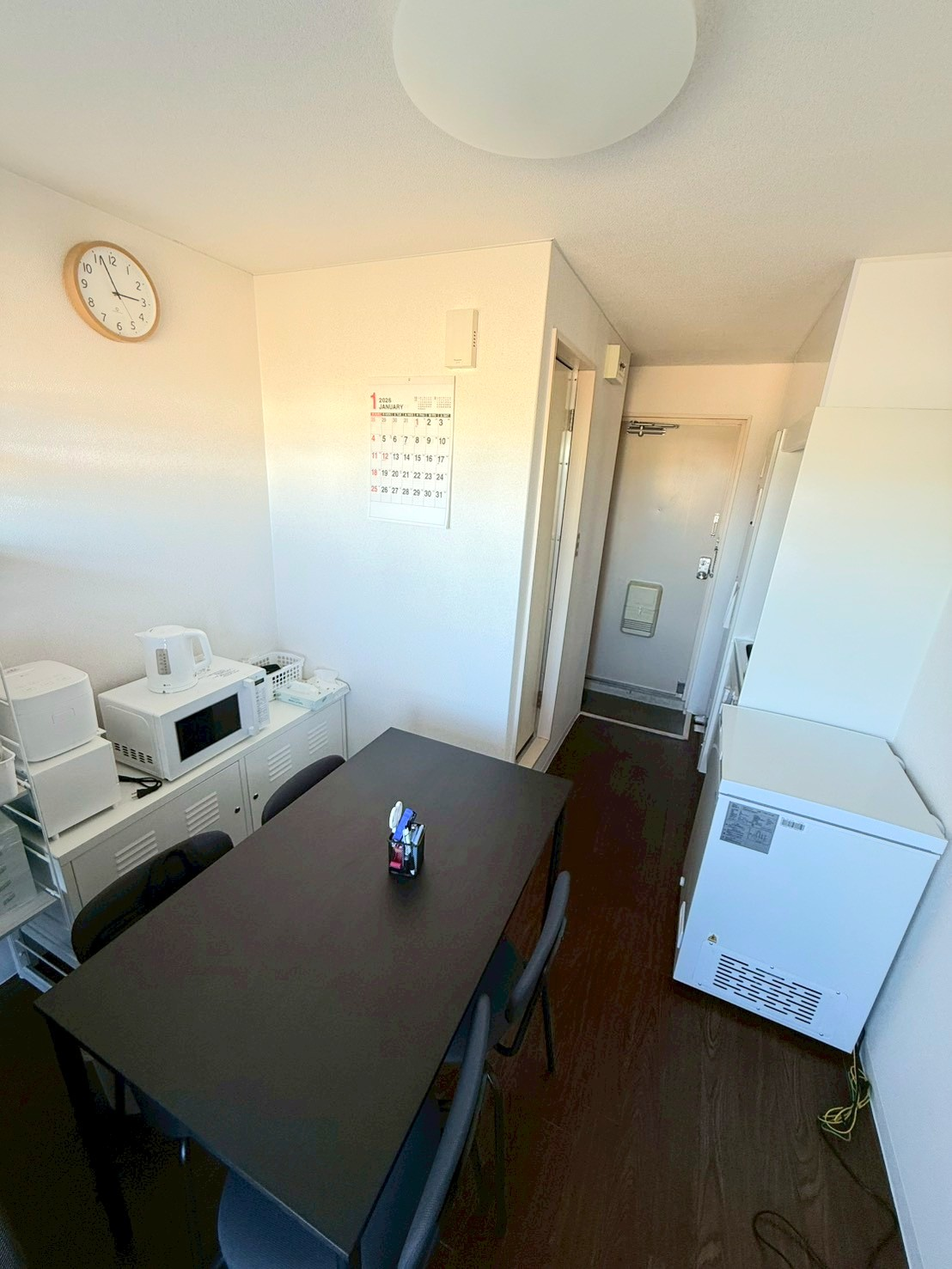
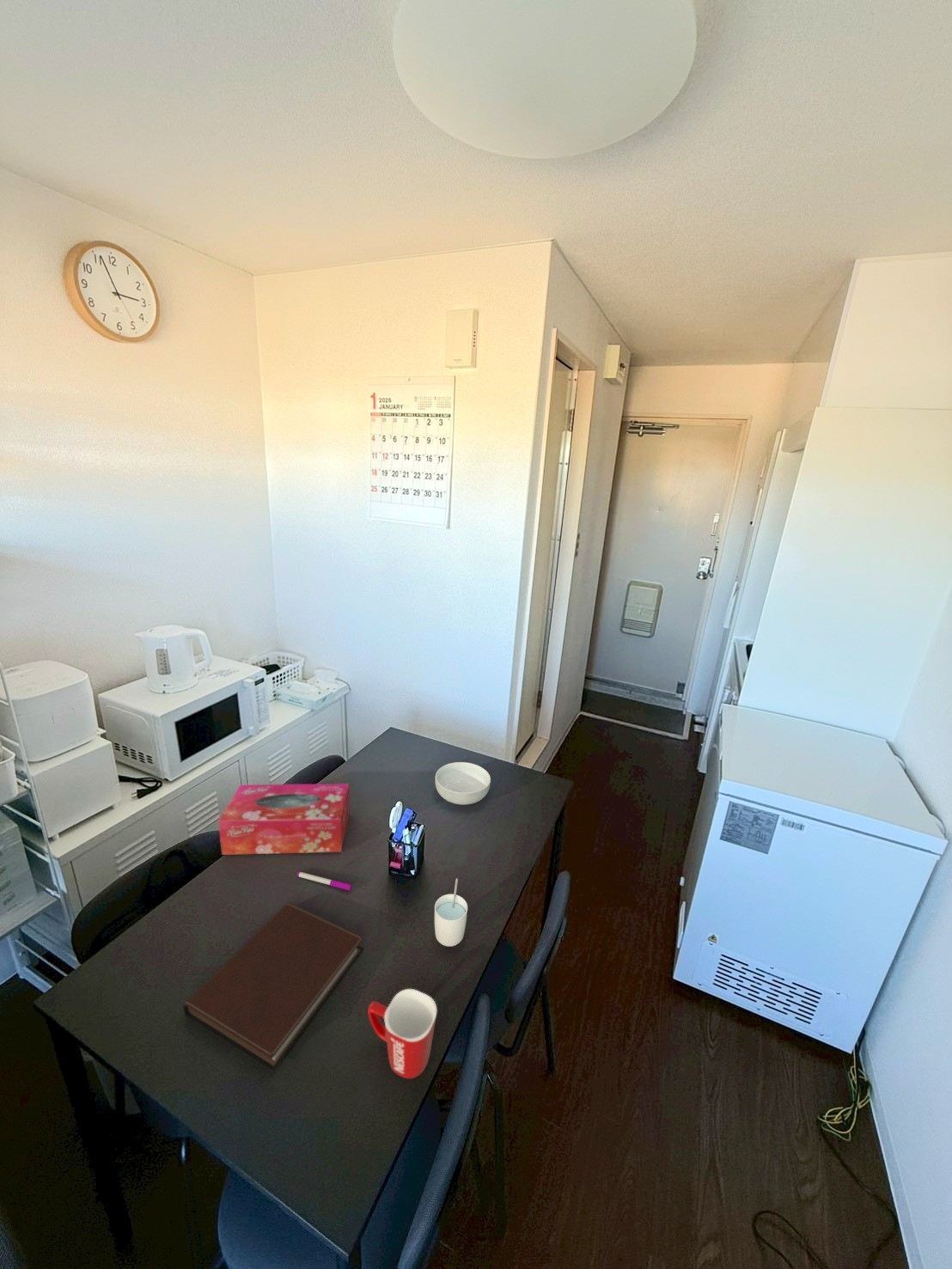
+ mug (400, 1030)
+ notebook (280, 973)
+ cereal bowl (462, 786)
+ cup (451, 914)
+ tissue box (289, 817)
+ pen (324, 881)
